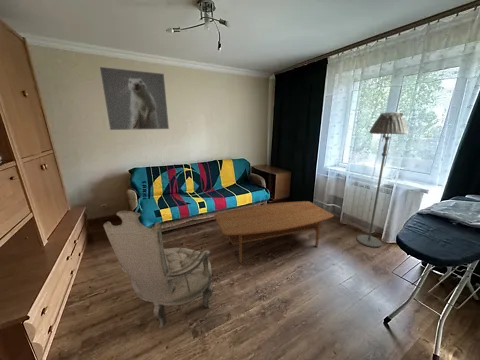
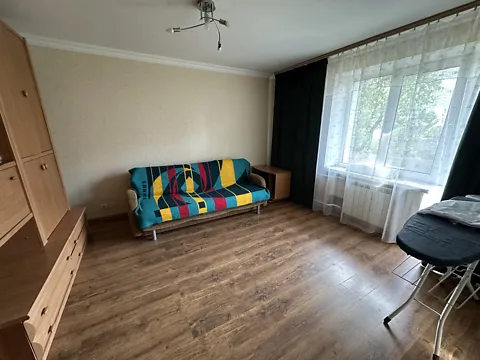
- armchair (165, 254)
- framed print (137, 101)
- coffee table (273, 229)
- floor lamp (379, 182)
